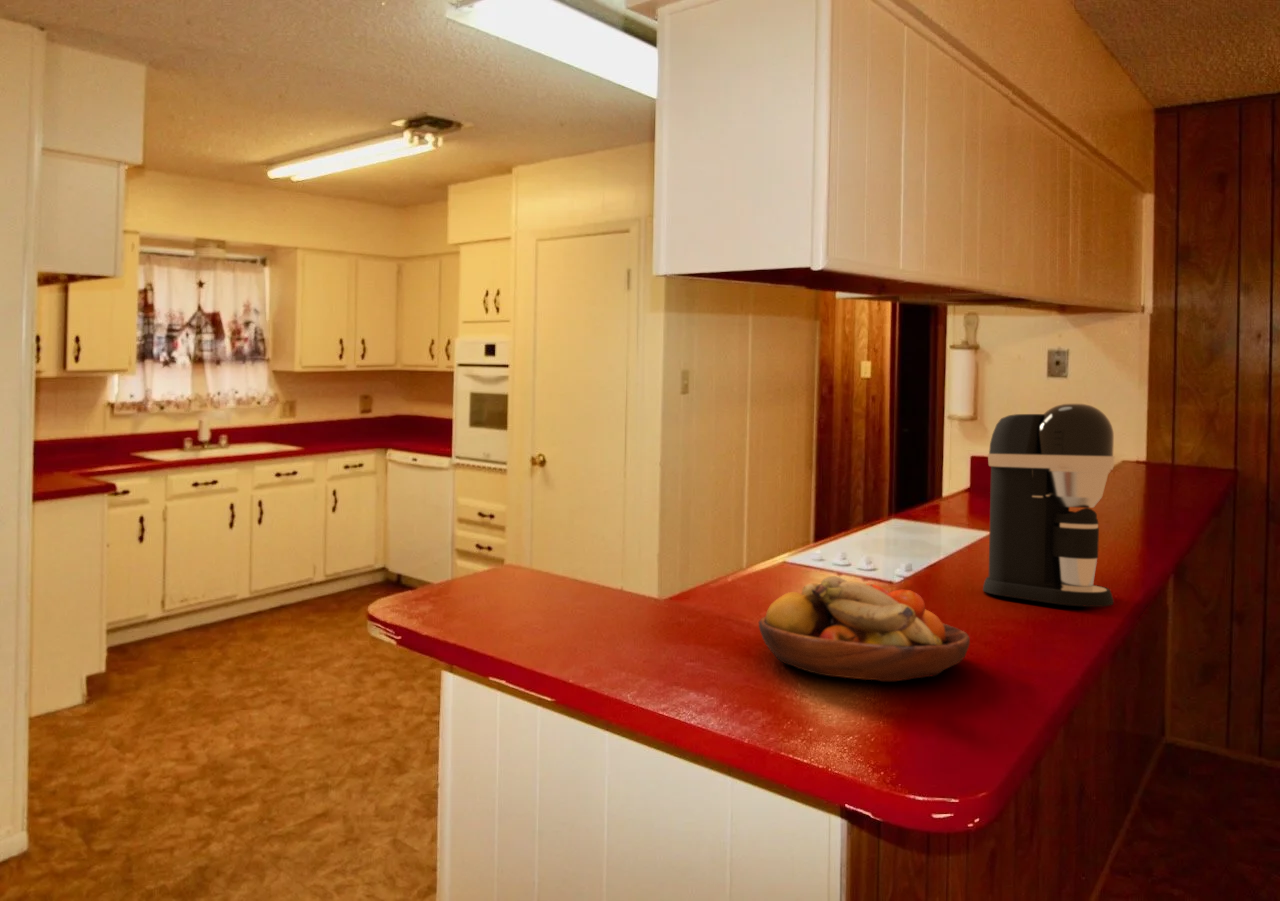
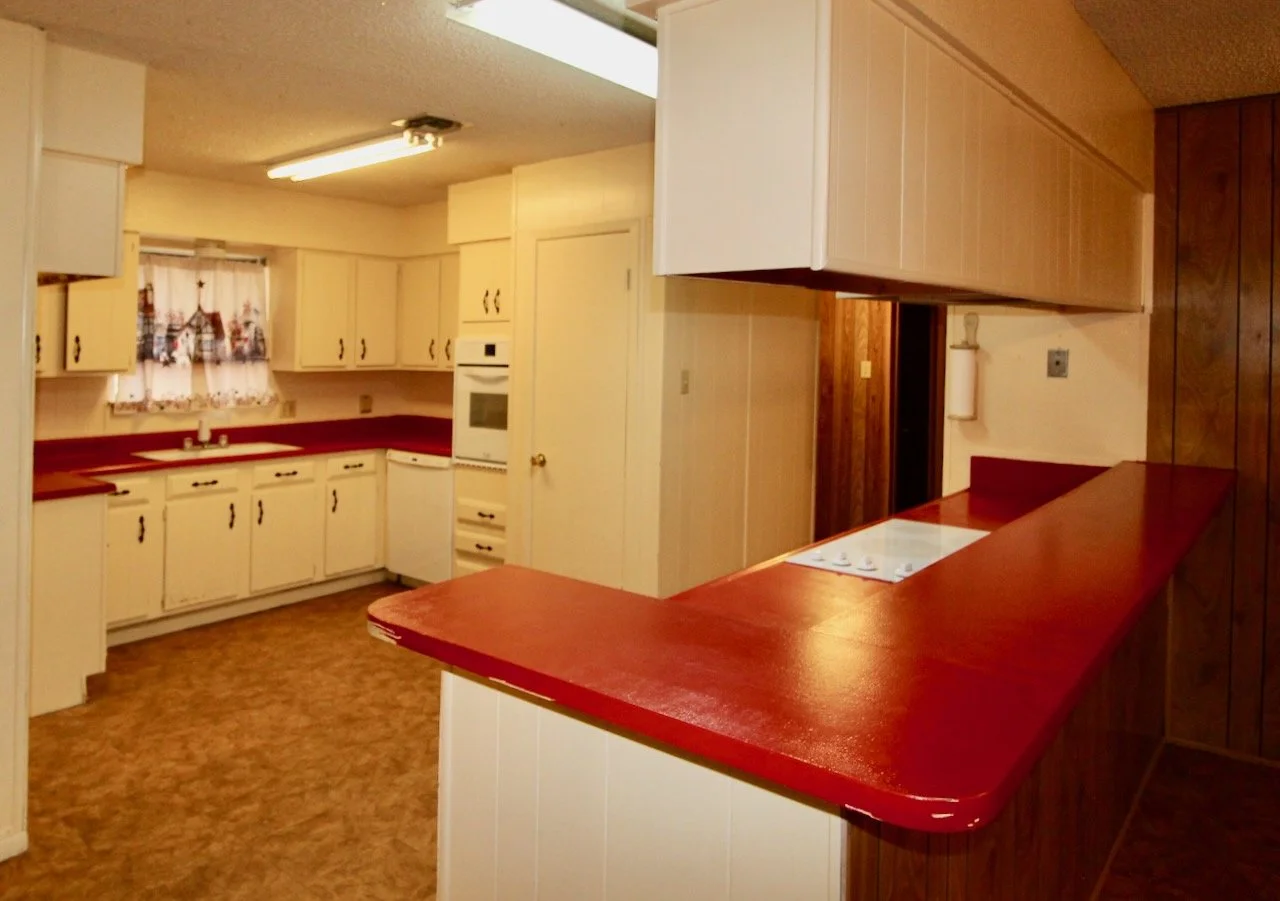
- coffee maker (1047, 500)
- fruit bowl (863, 618)
